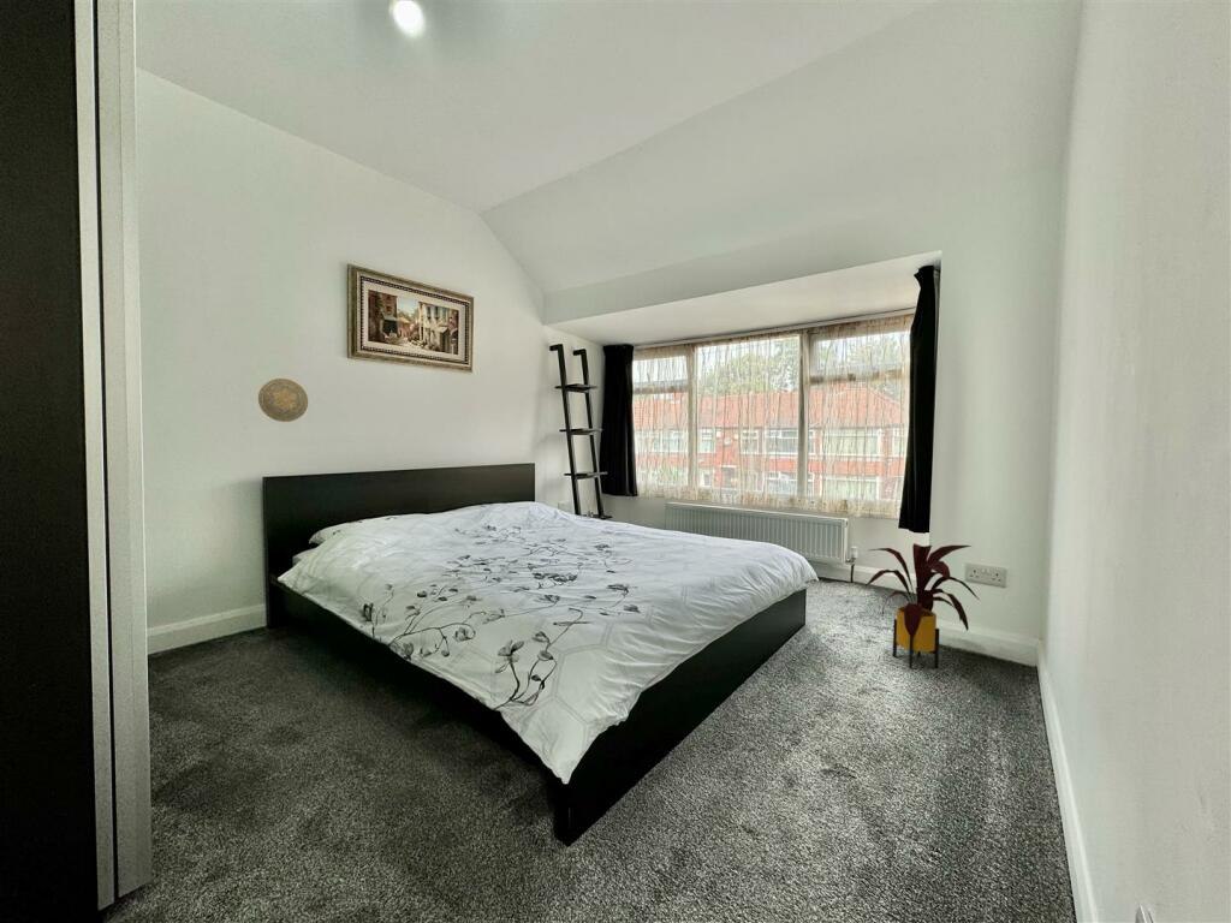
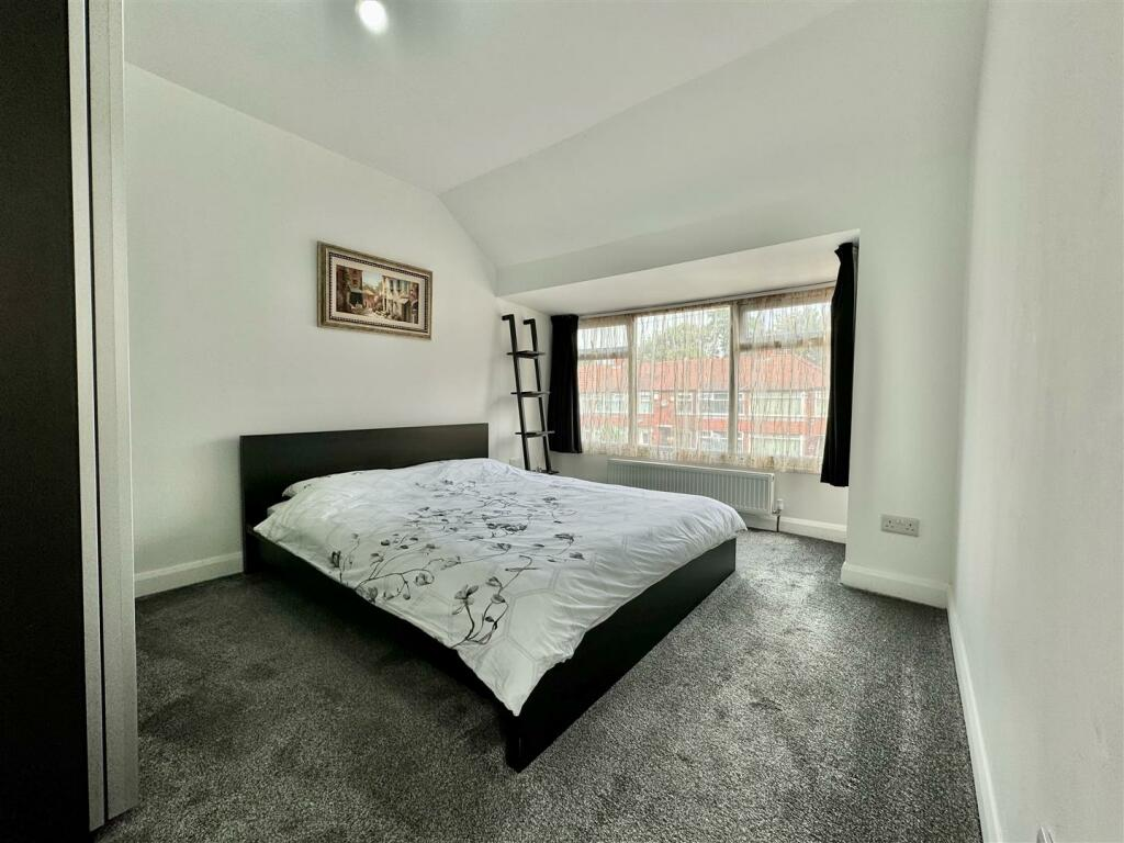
- decorative plate (284, 399)
- house plant (915, 601)
